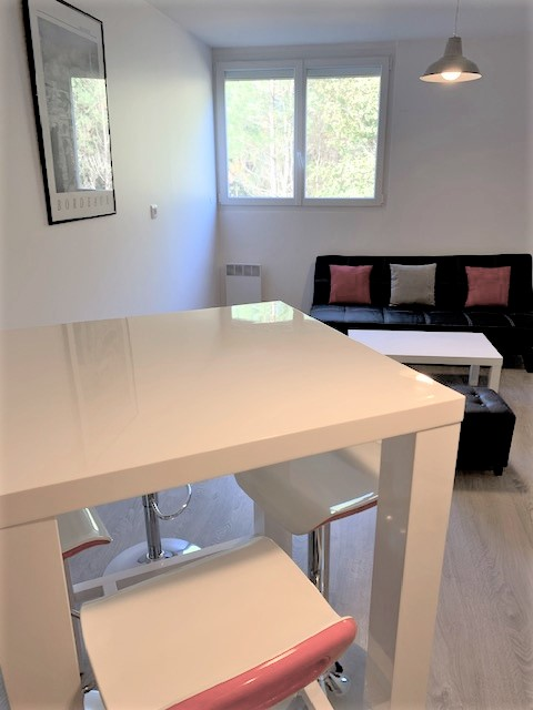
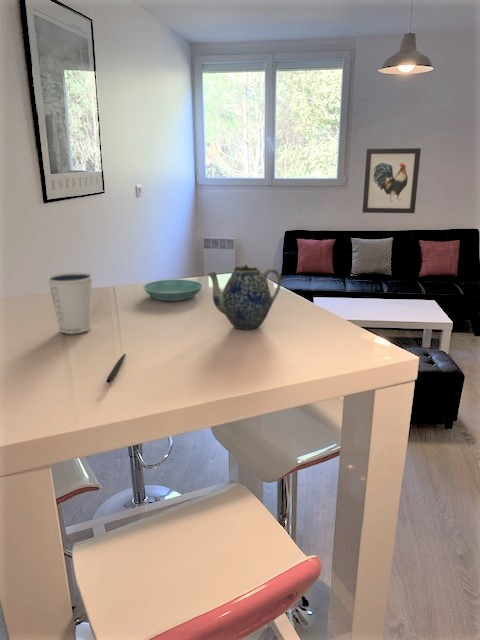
+ wall art (390, 181)
+ saucer (173, 290)
+ pen (118, 365)
+ teapot (244, 295)
+ dixie cup (72, 303)
